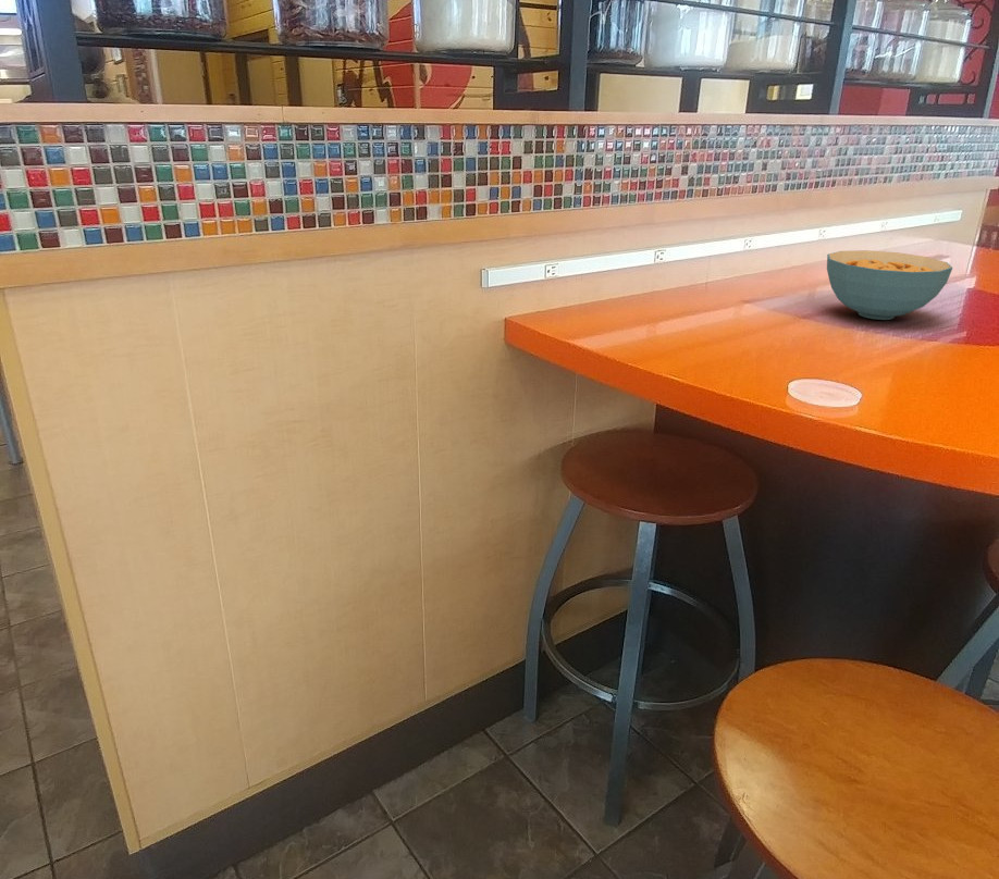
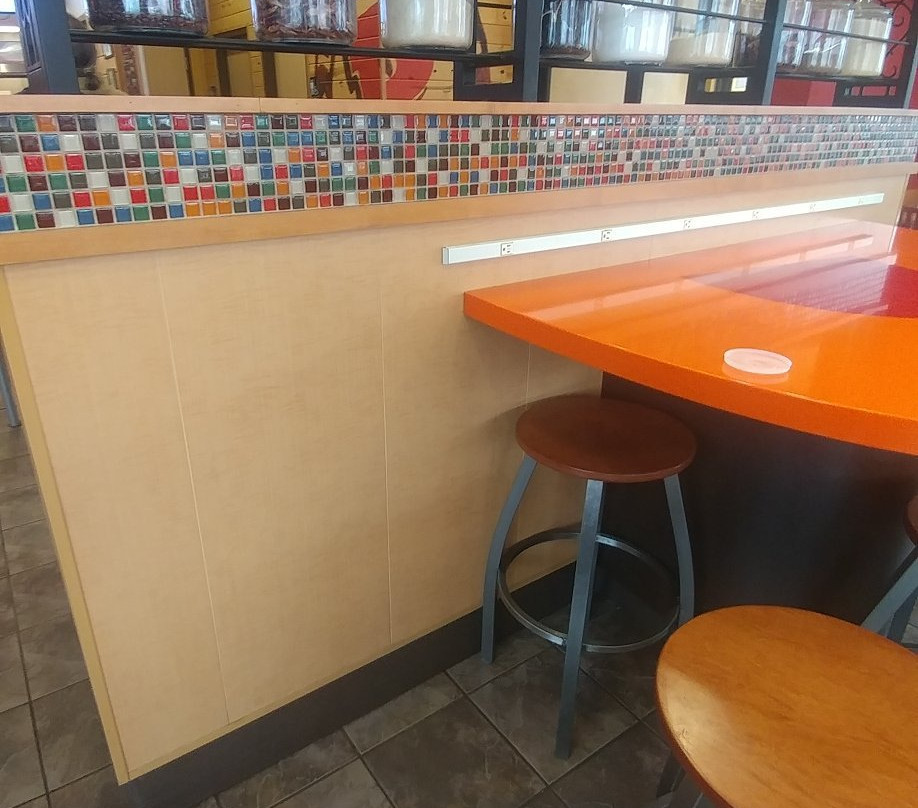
- cereal bowl (881, 288)
